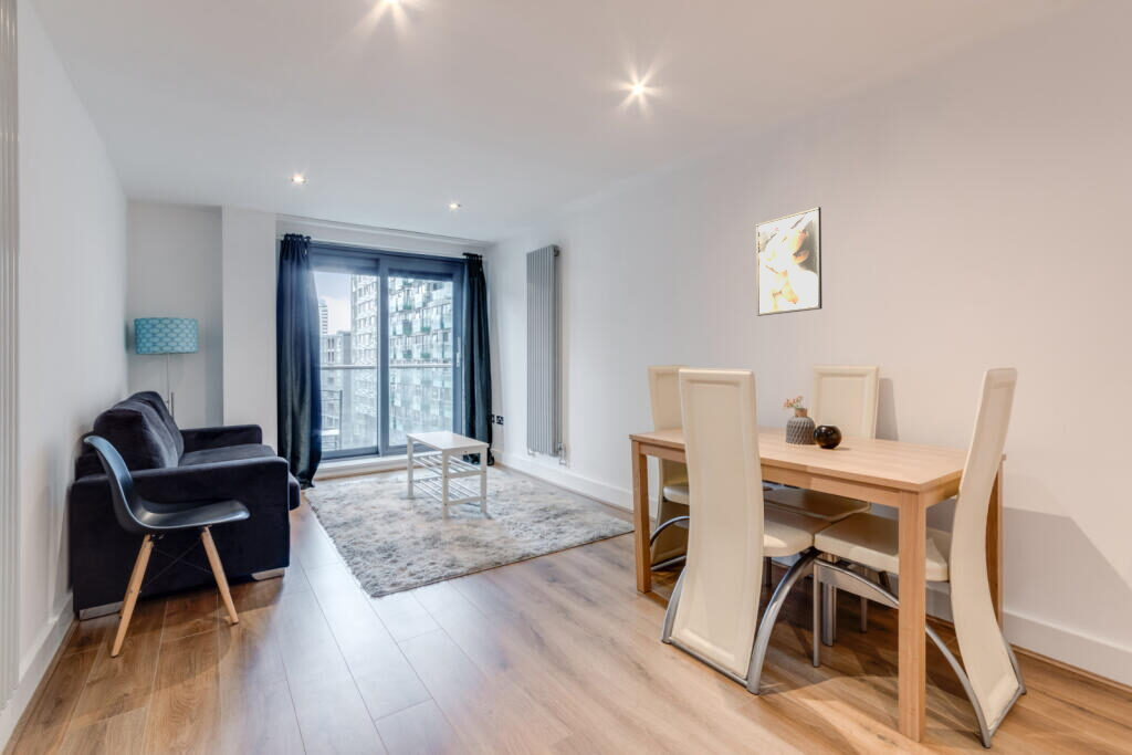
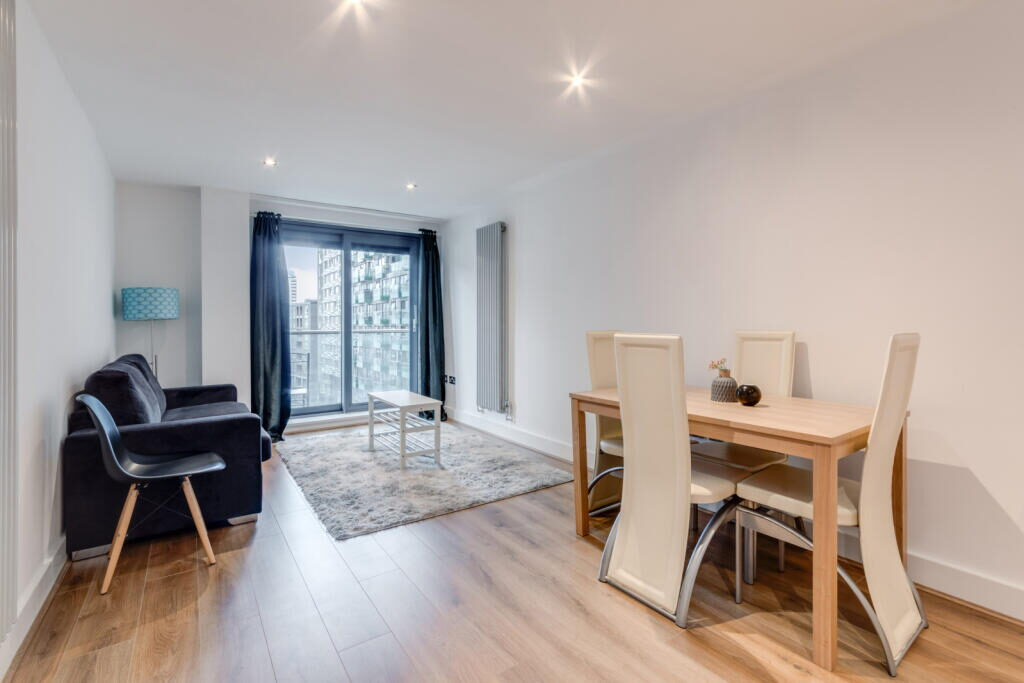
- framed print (787, 264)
